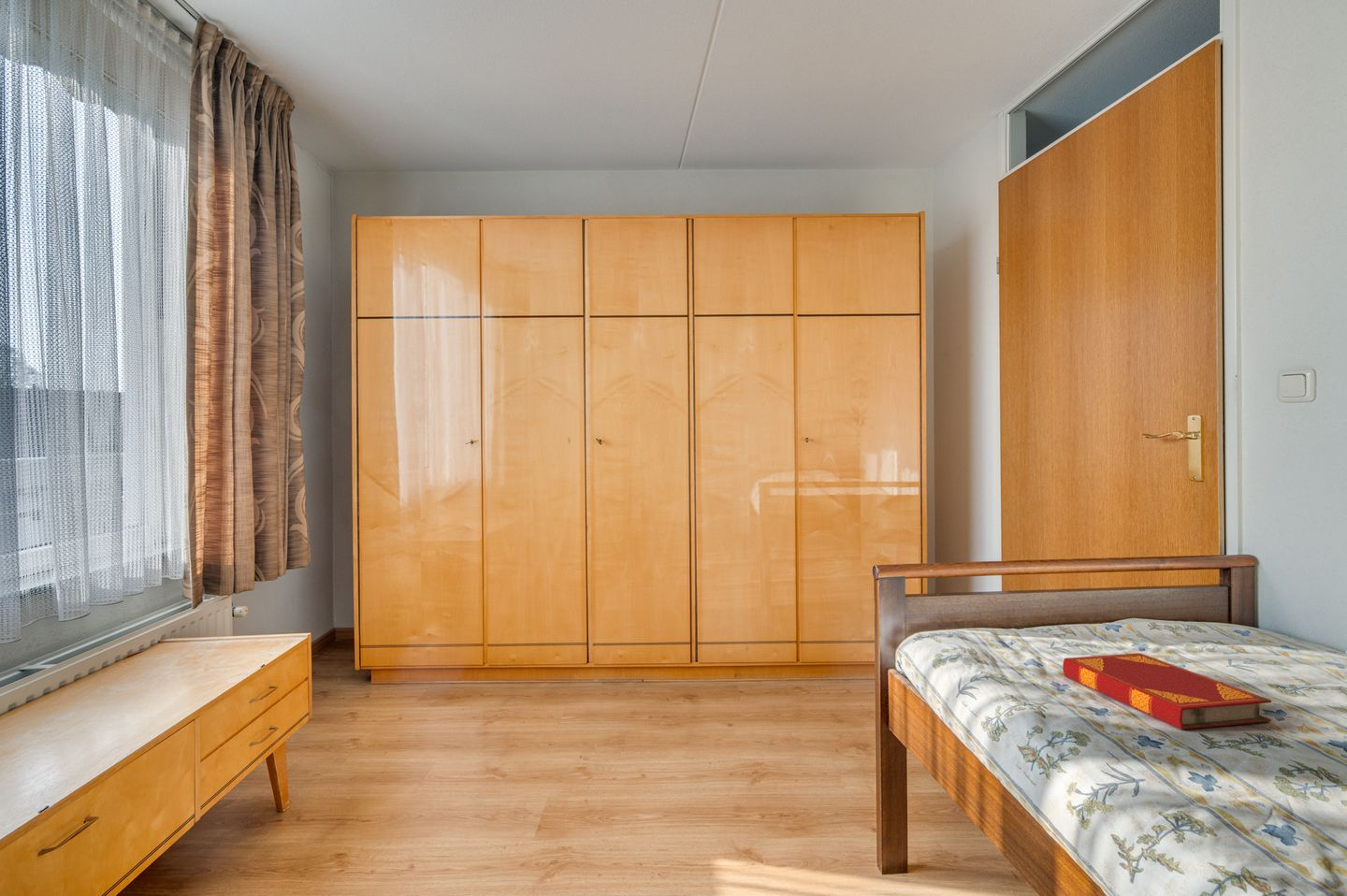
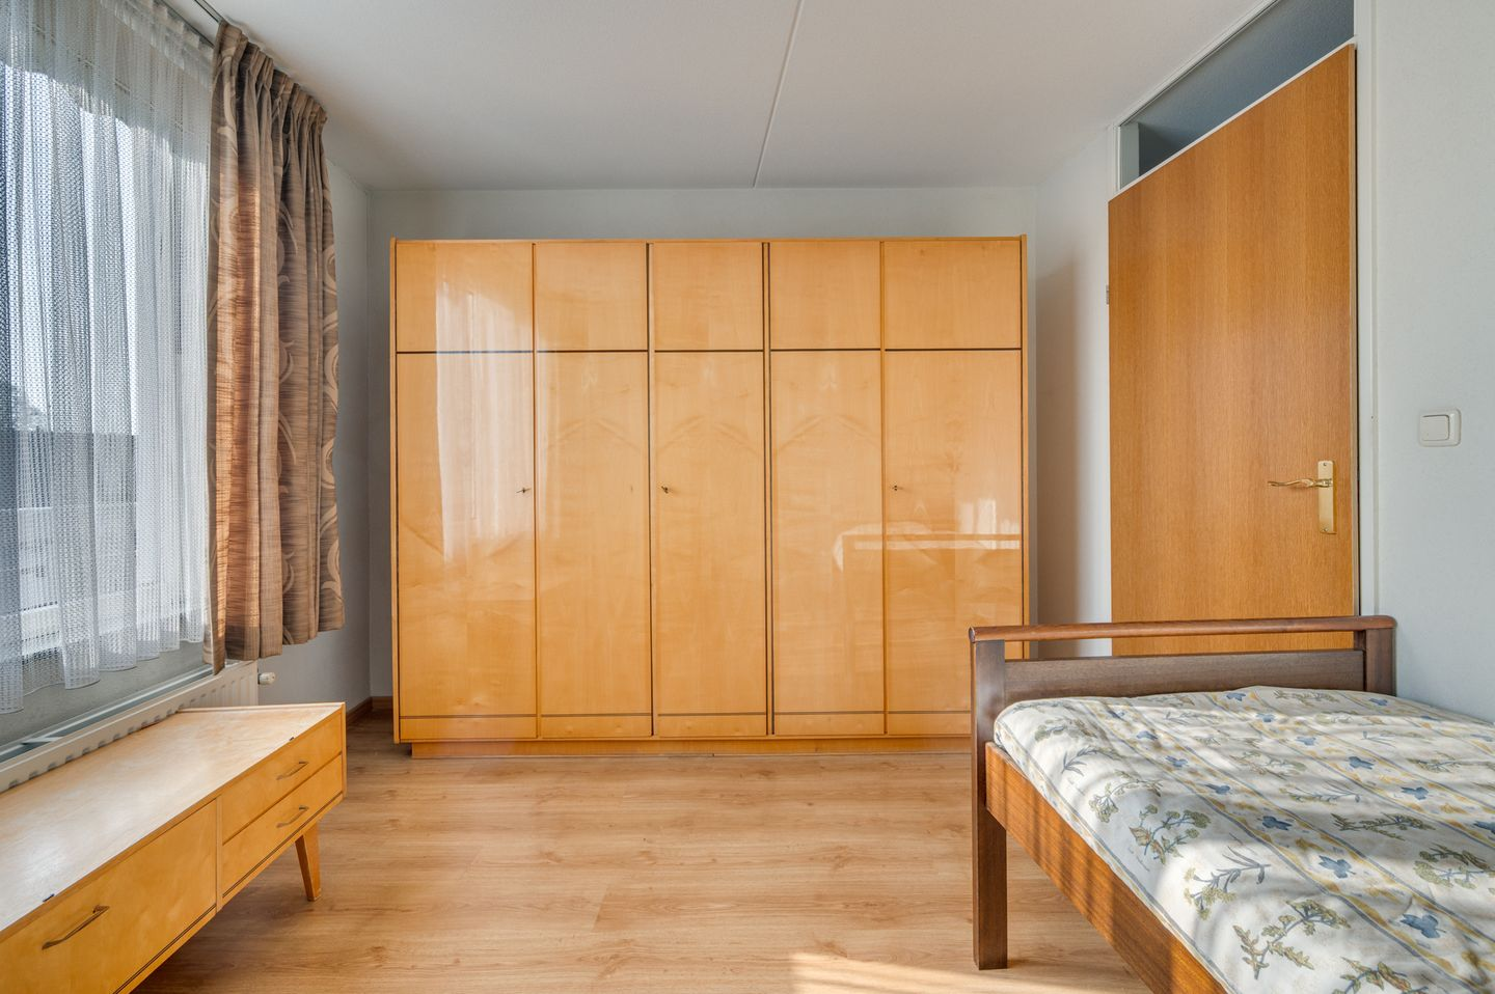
- hardback book (1157, 686)
